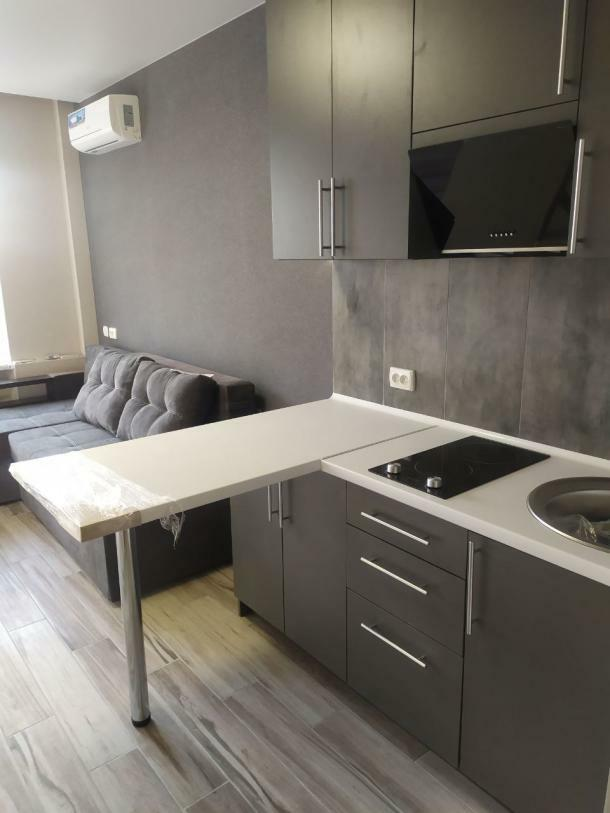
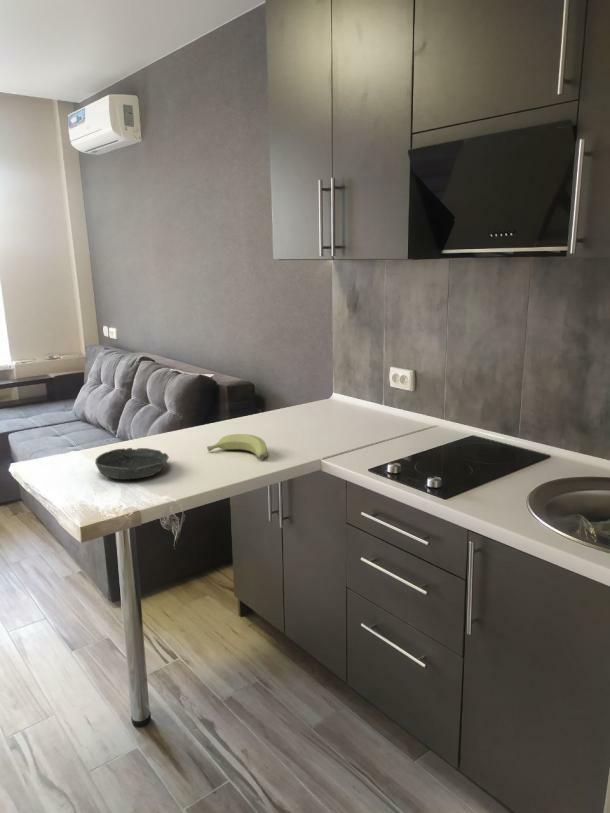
+ banana (237, 445)
+ bowl (133, 463)
